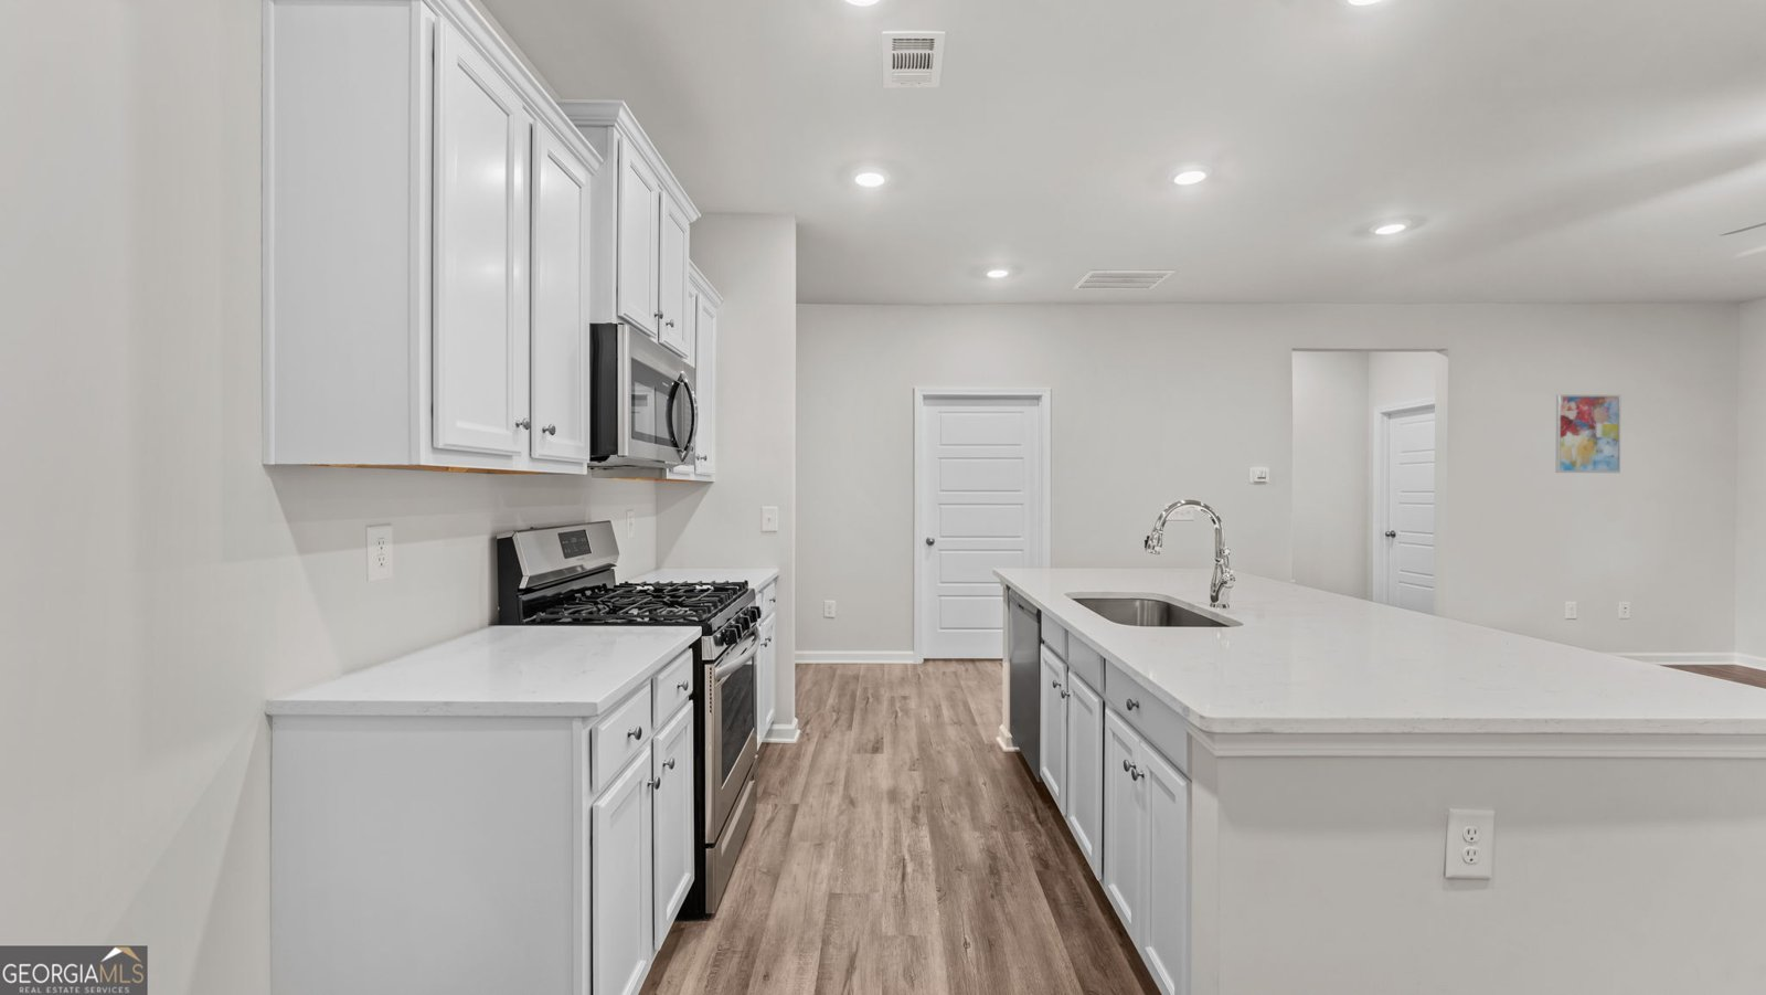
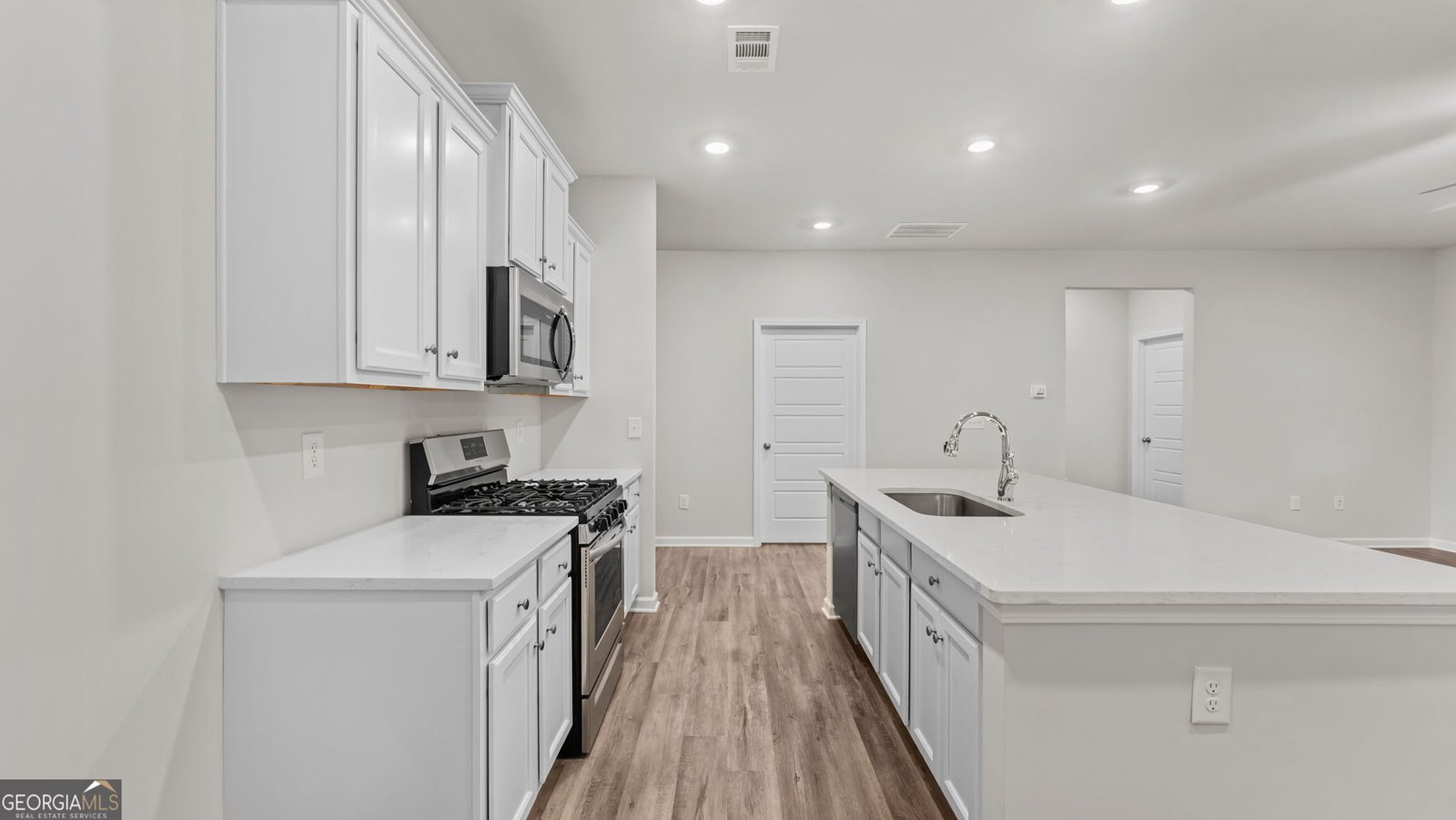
- wall art (1588, 433)
